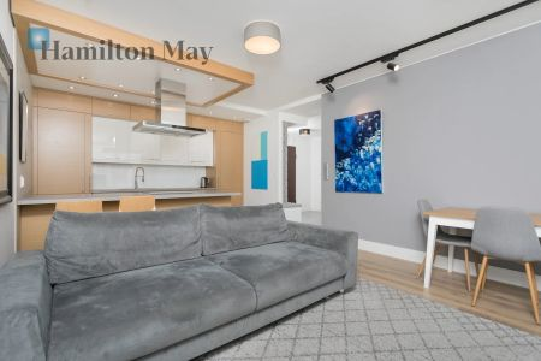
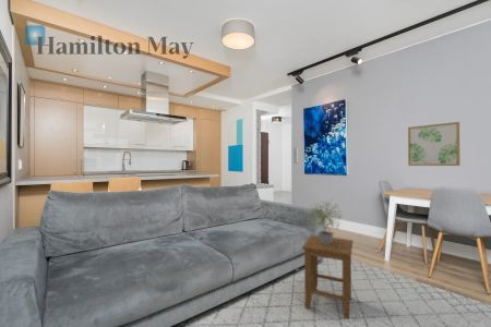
+ stool (328, 276)
+ potted plant (323, 218)
+ wall art (432, 145)
